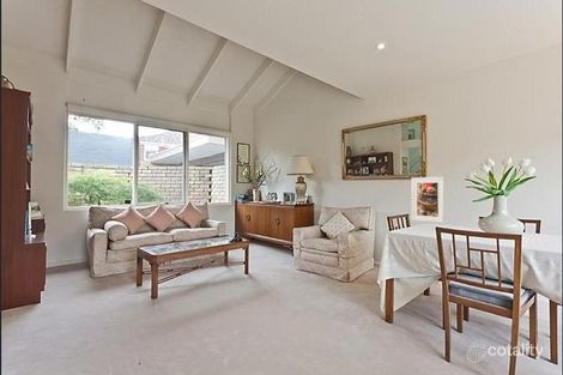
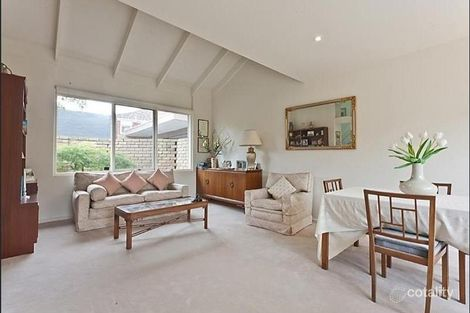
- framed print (426, 199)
